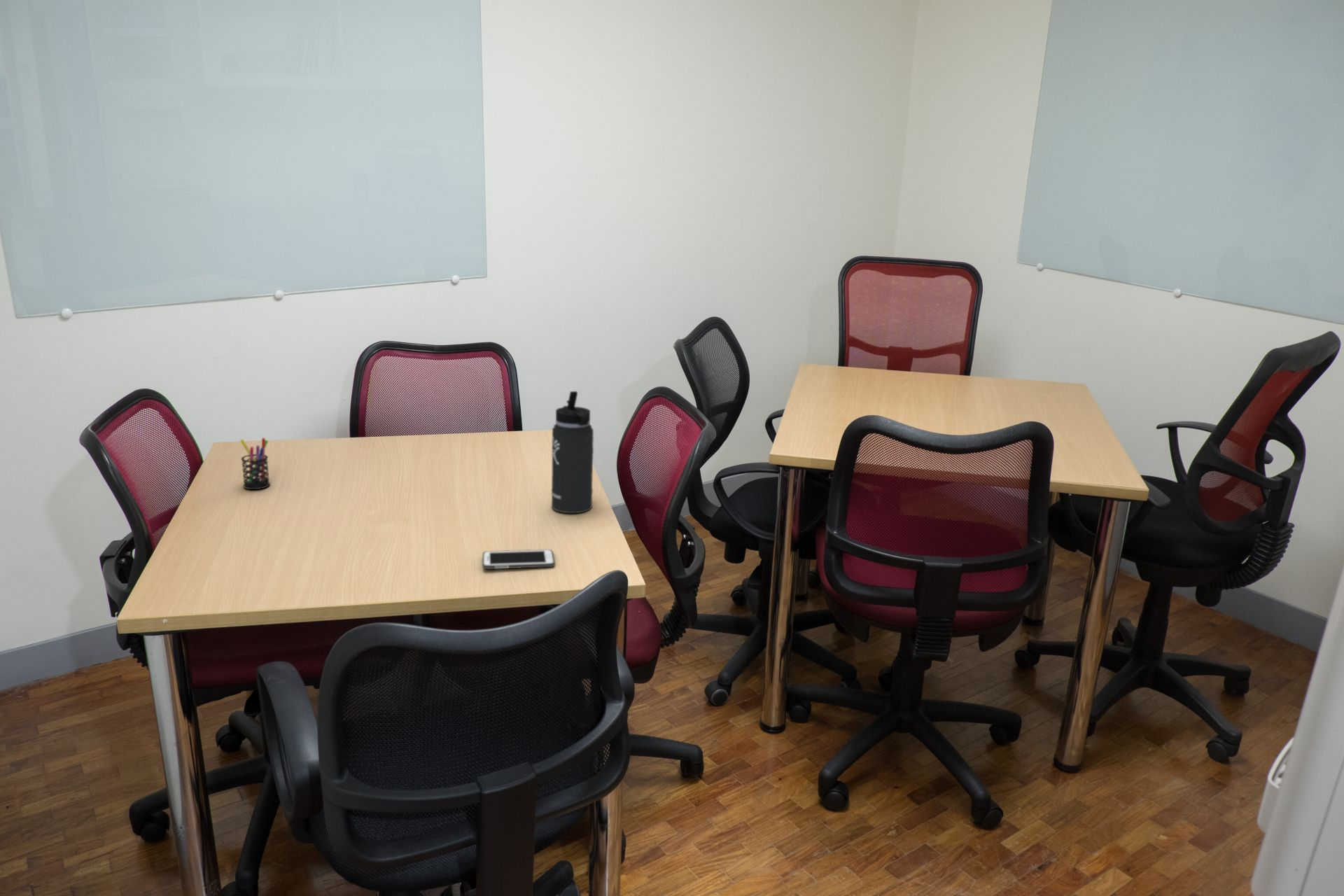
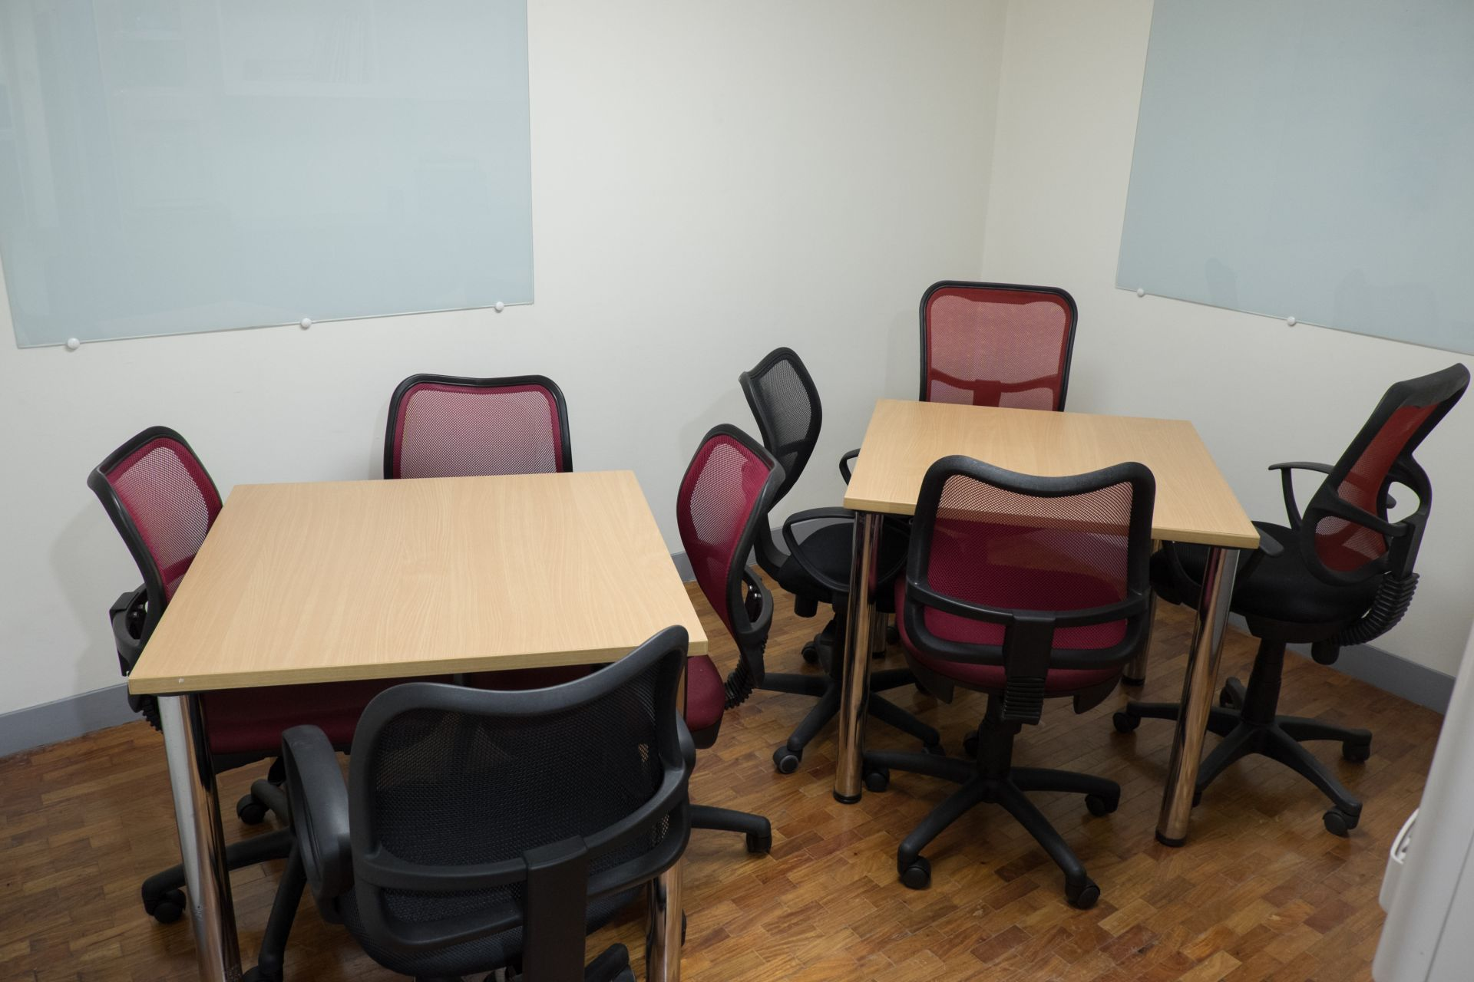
- pen holder (258, 461)
- thermos bottle (574, 451)
- cell phone (518, 559)
